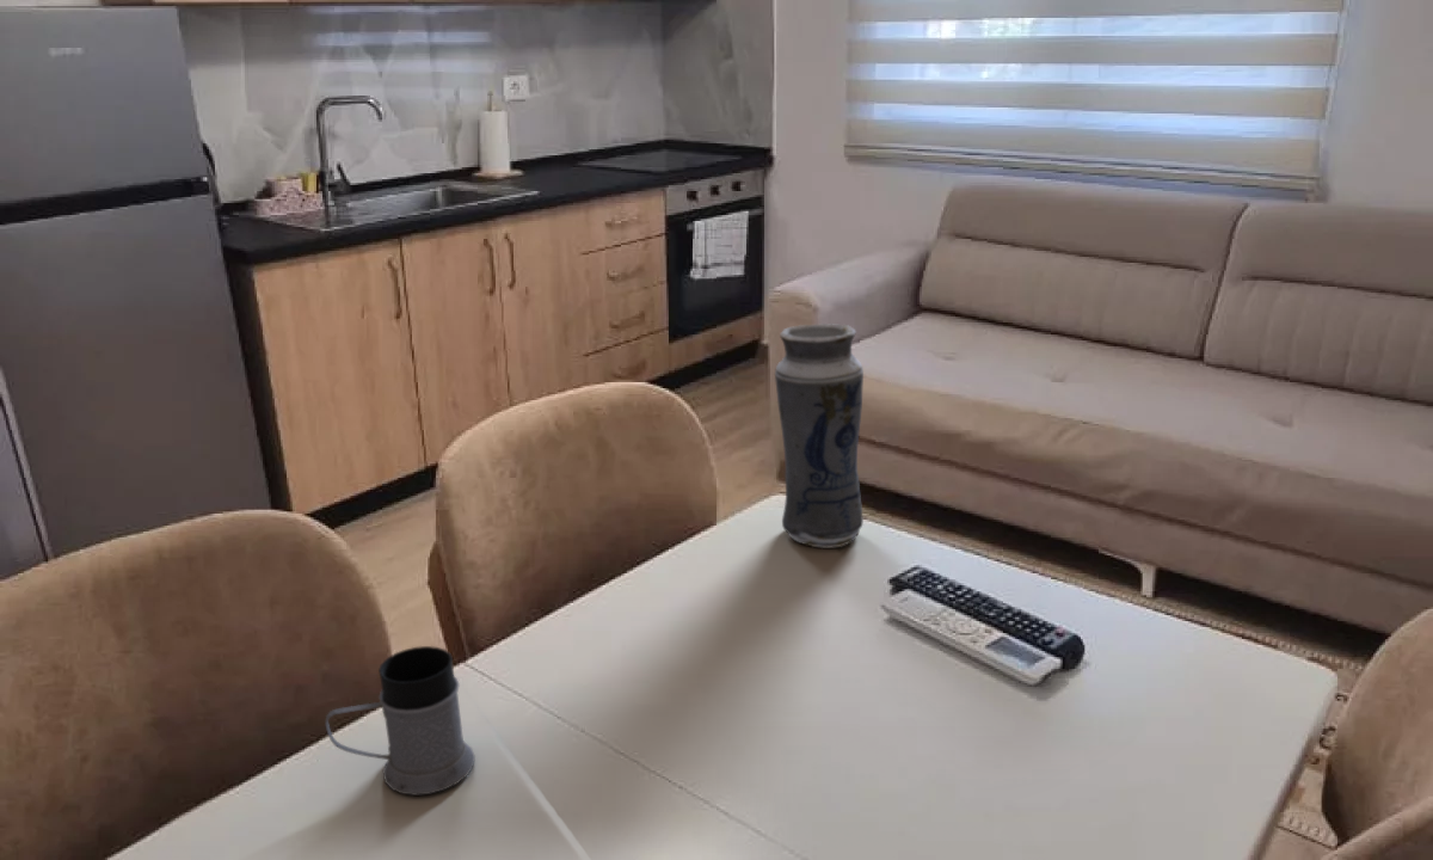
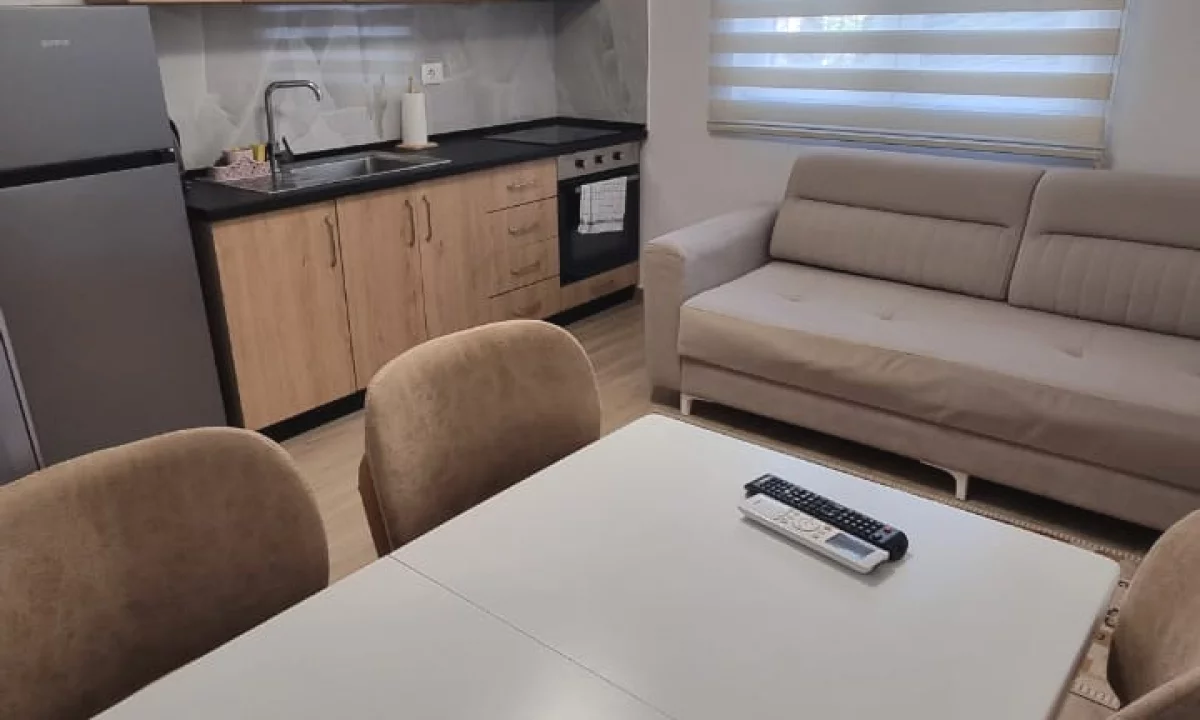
- mug (399, 720)
- vase (819, 435)
